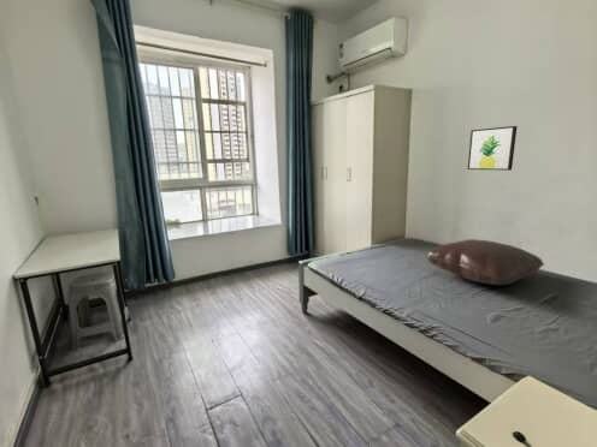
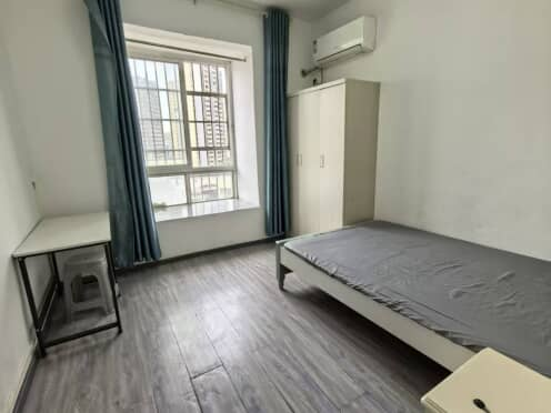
- wall art (490, 149)
- pillow (480, 260)
